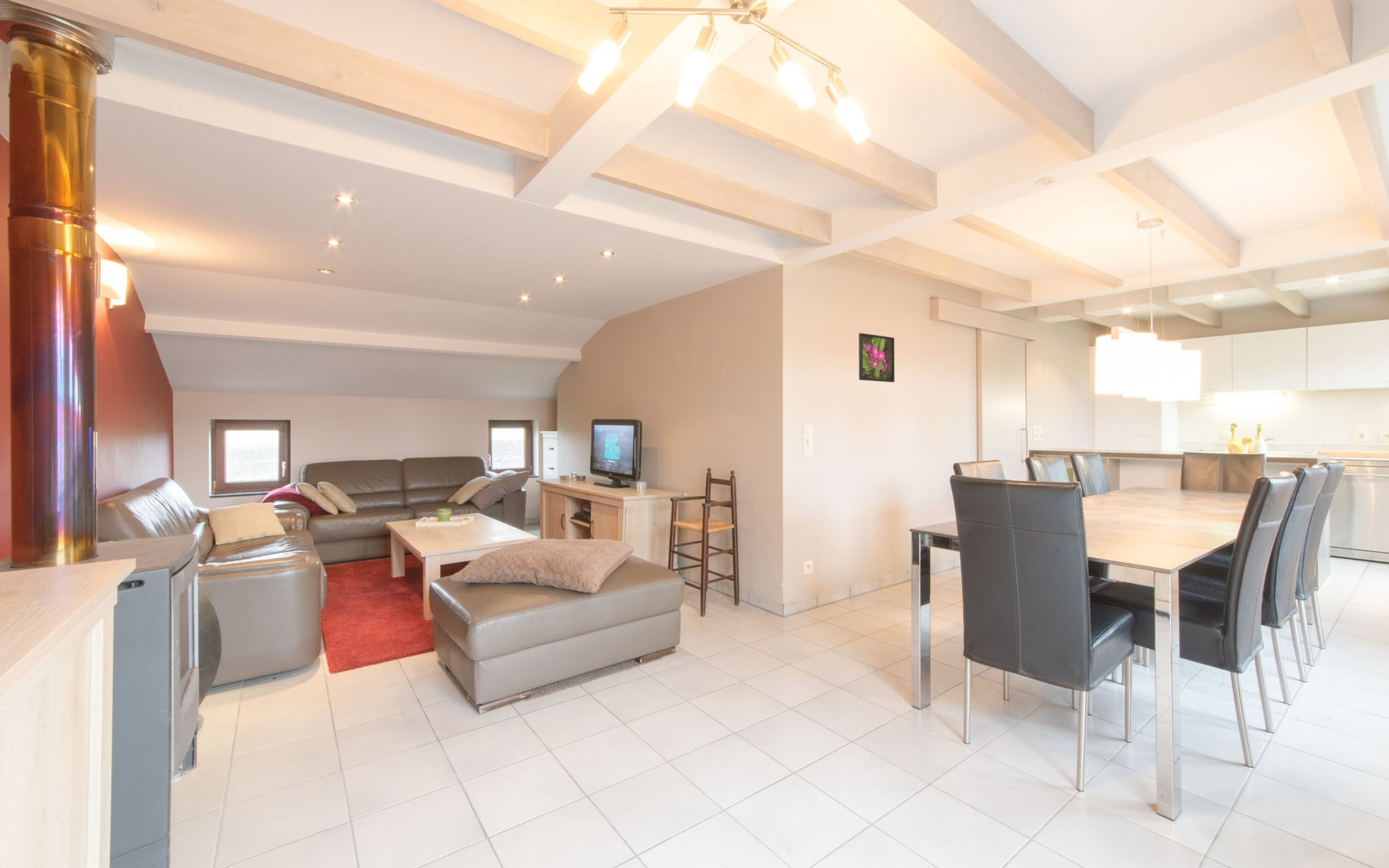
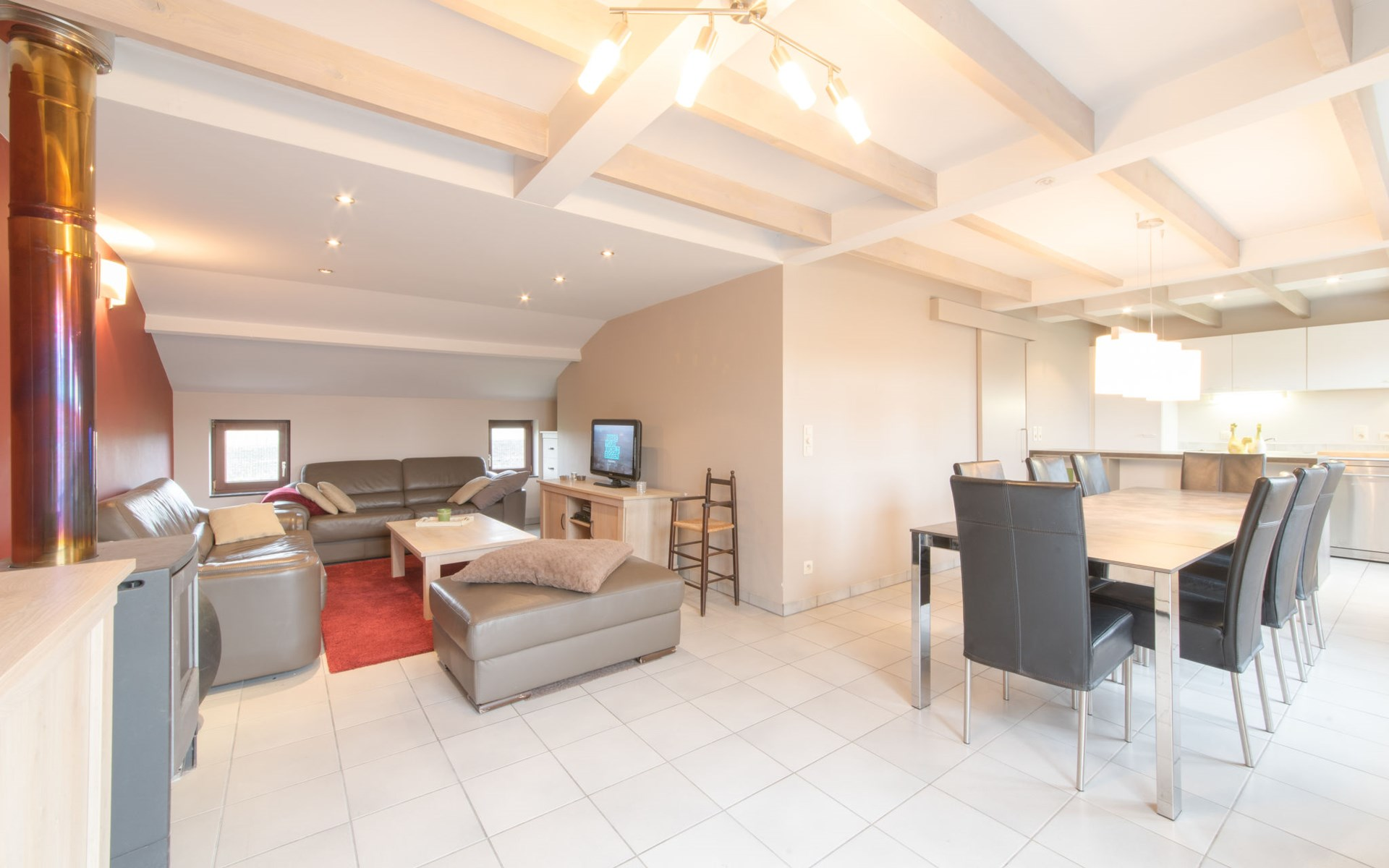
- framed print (877, 358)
